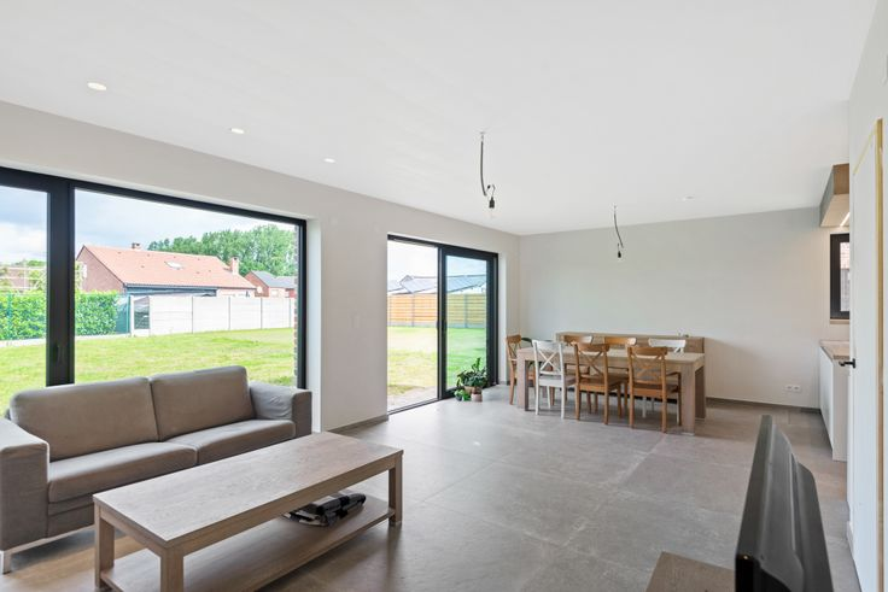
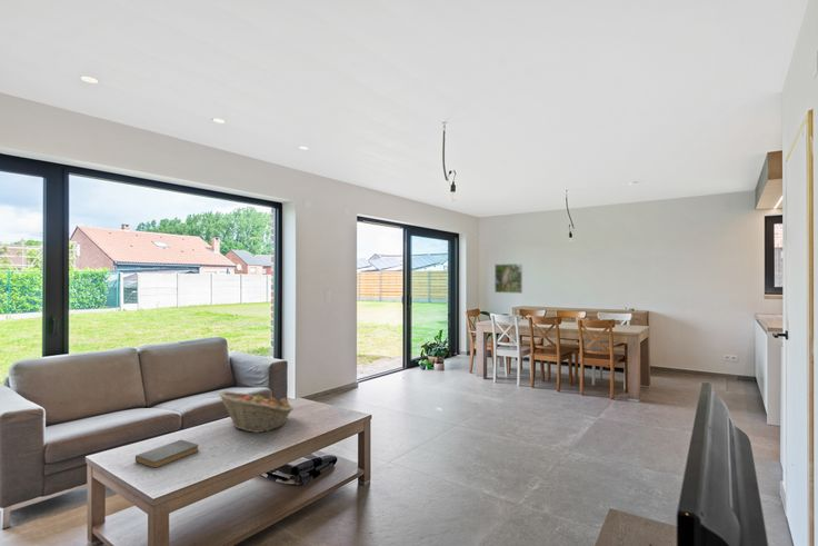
+ fruit basket (256, 407)
+ book (168, 453)
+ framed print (508, 278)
